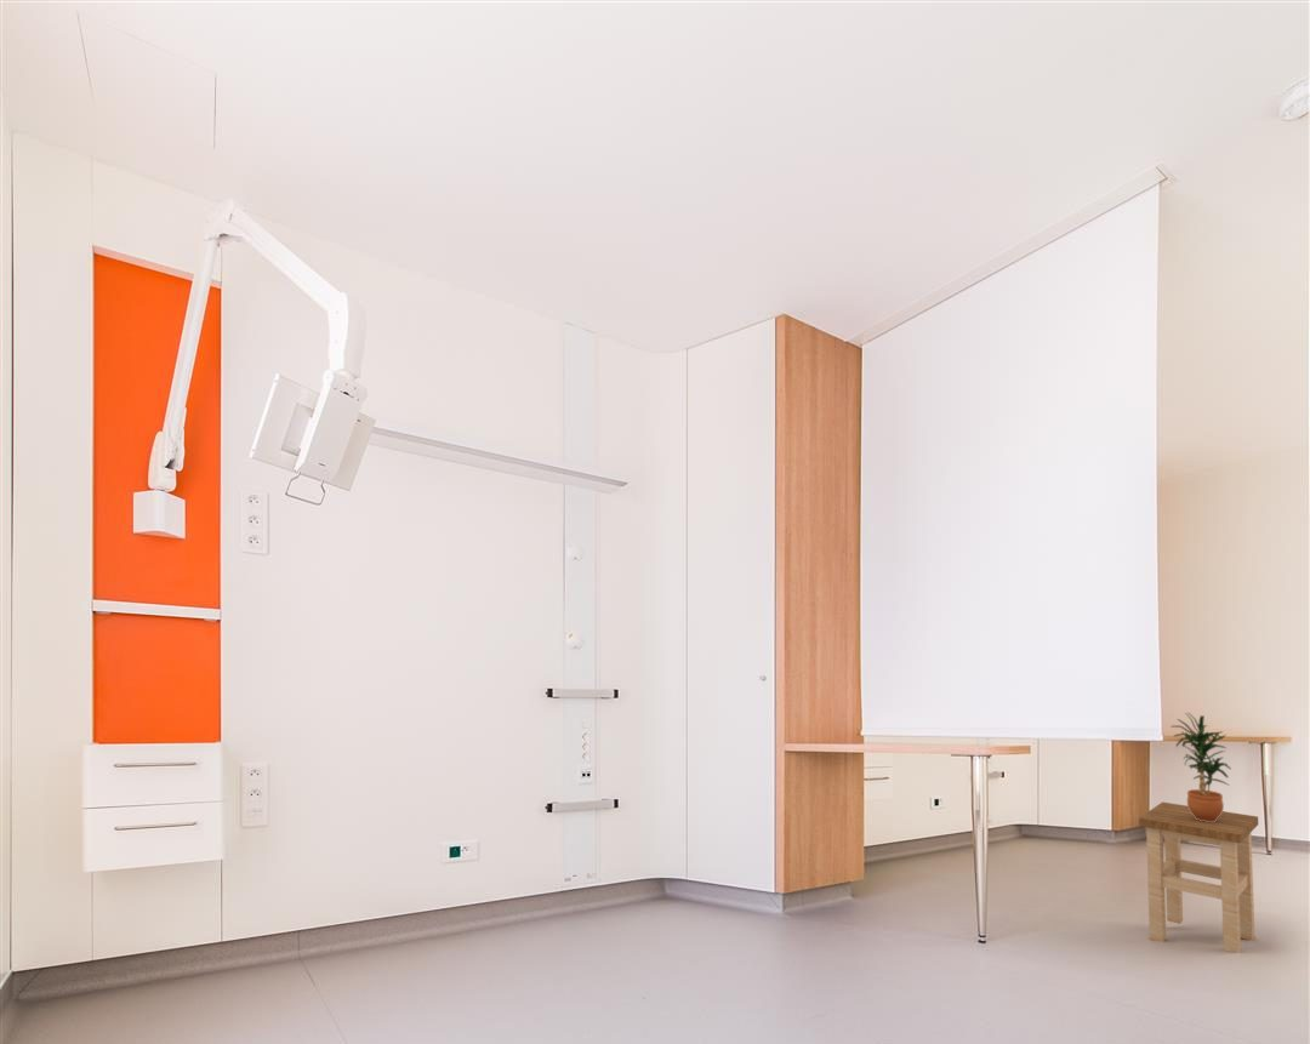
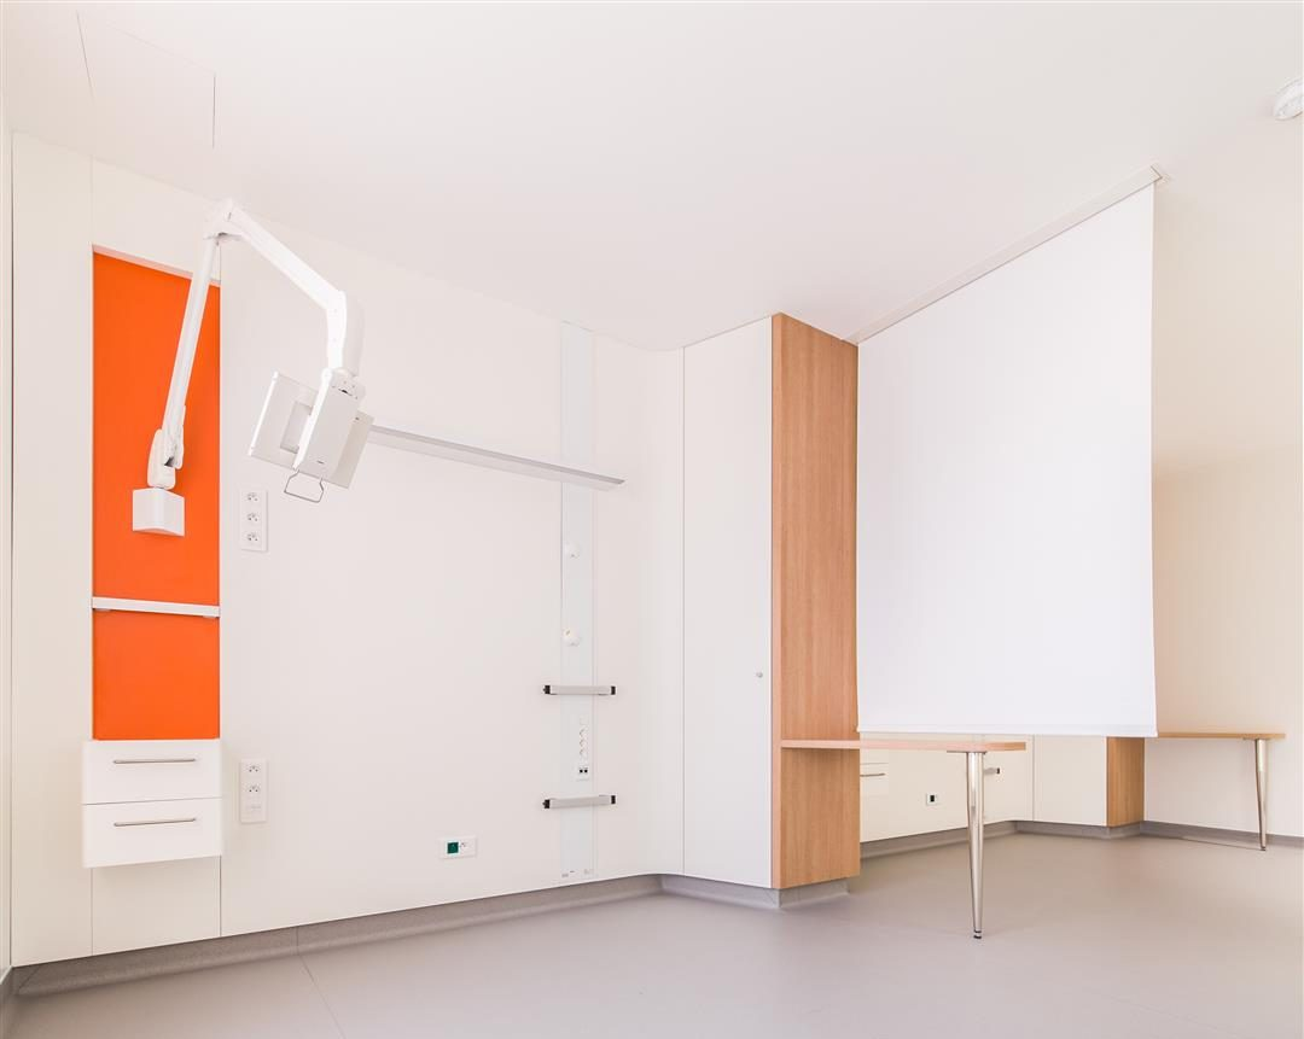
- potted plant (1201, 764)
- stool (1200, 874)
